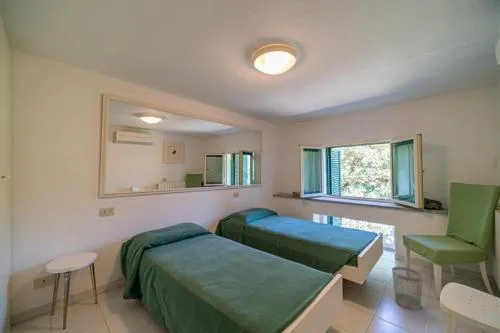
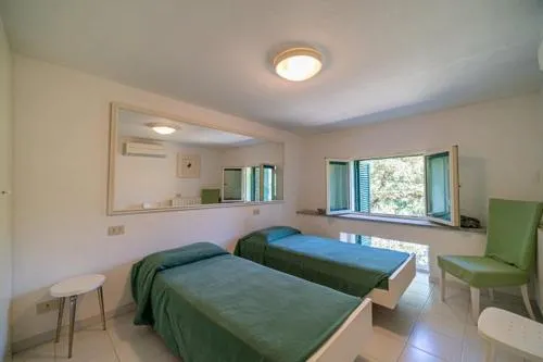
- wastebasket (407, 287)
